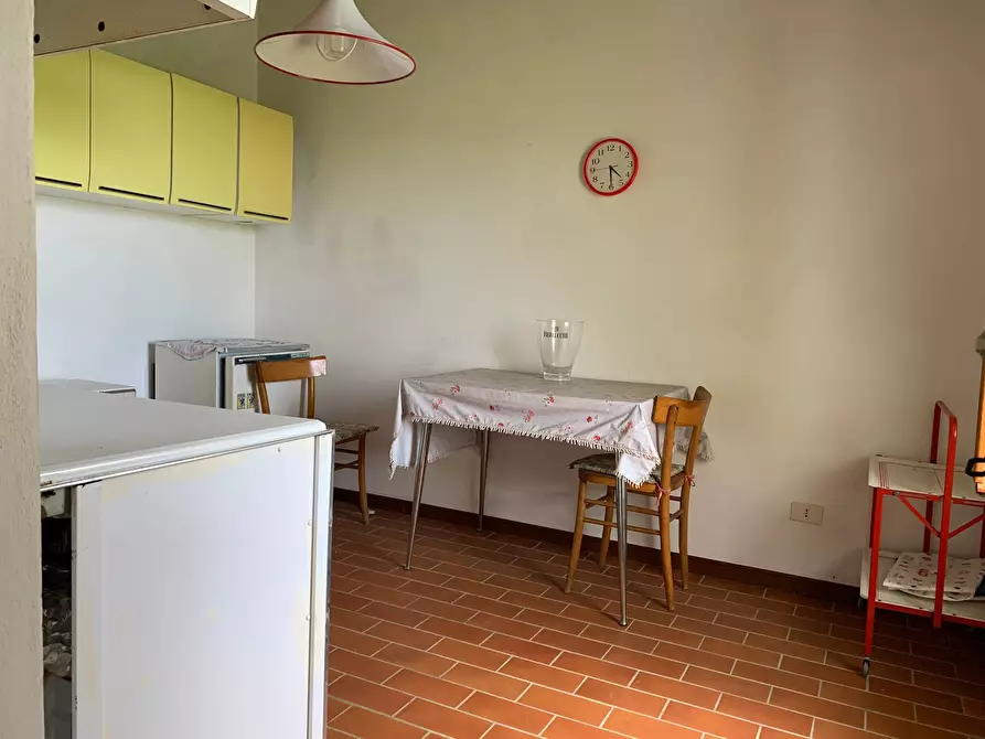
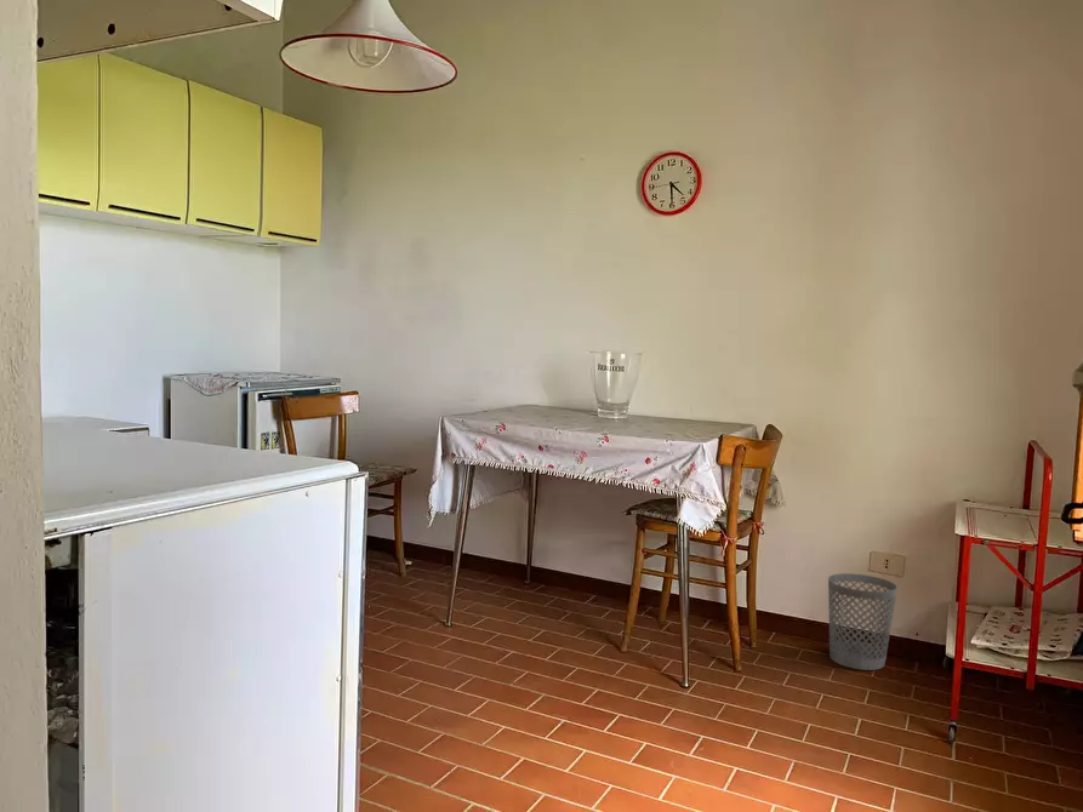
+ wastebasket (860, 622)
